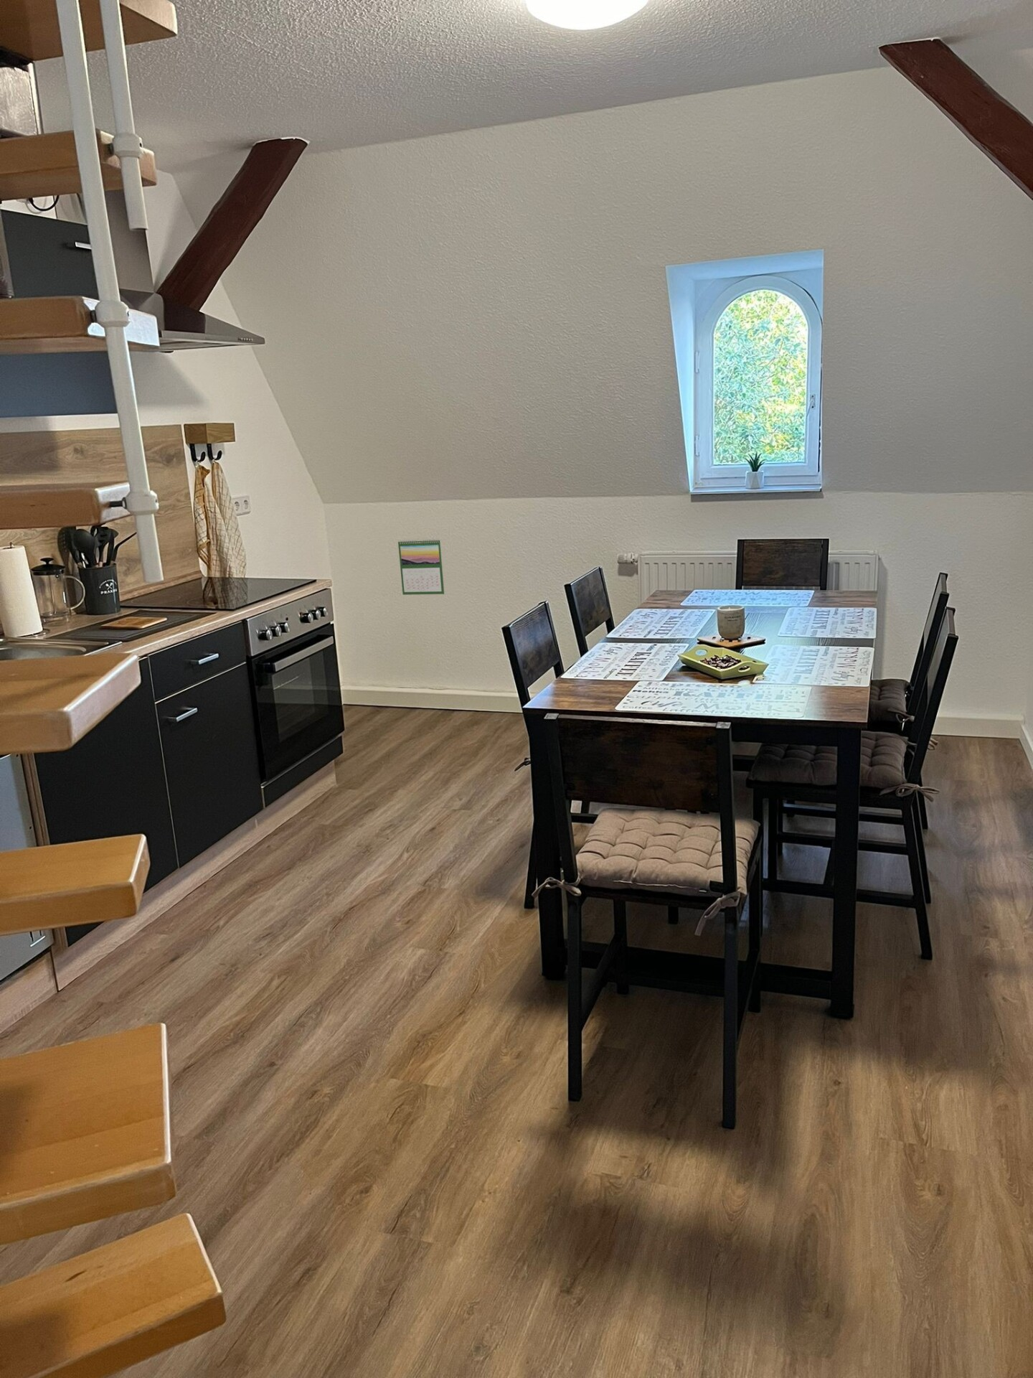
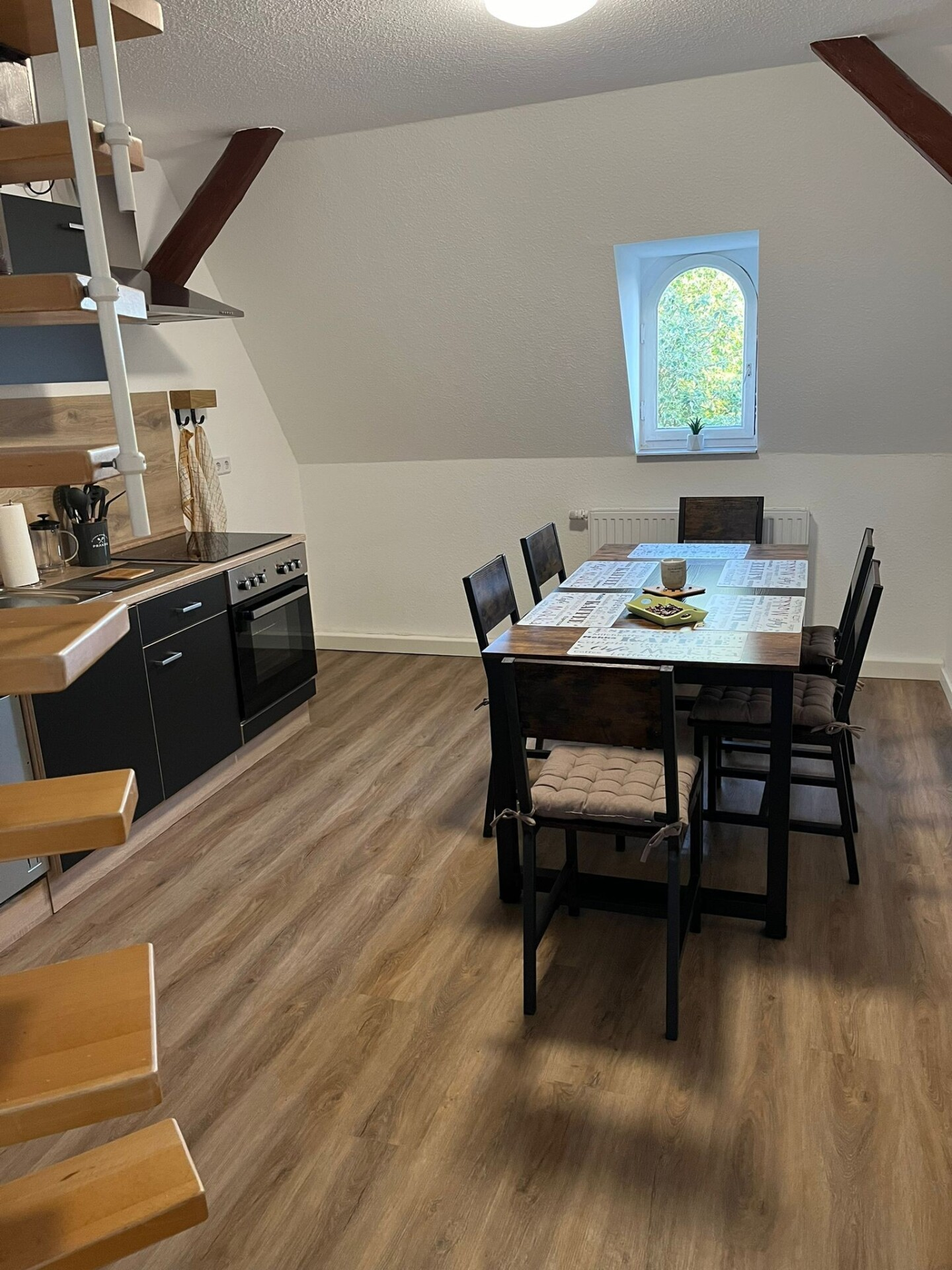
- calendar (421, 566)
